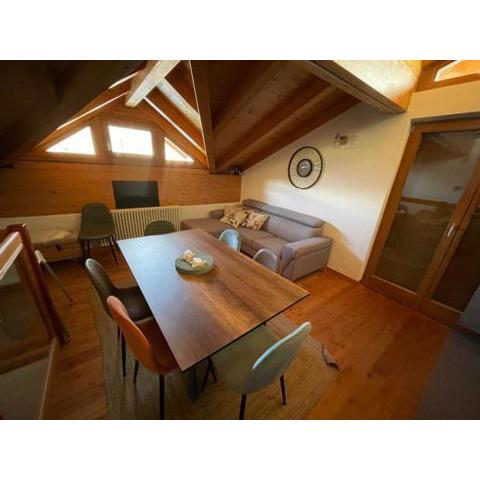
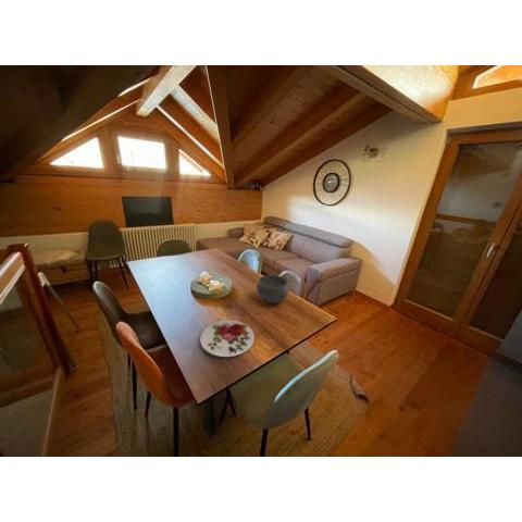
+ plate (227, 335)
+ bowl (272, 289)
